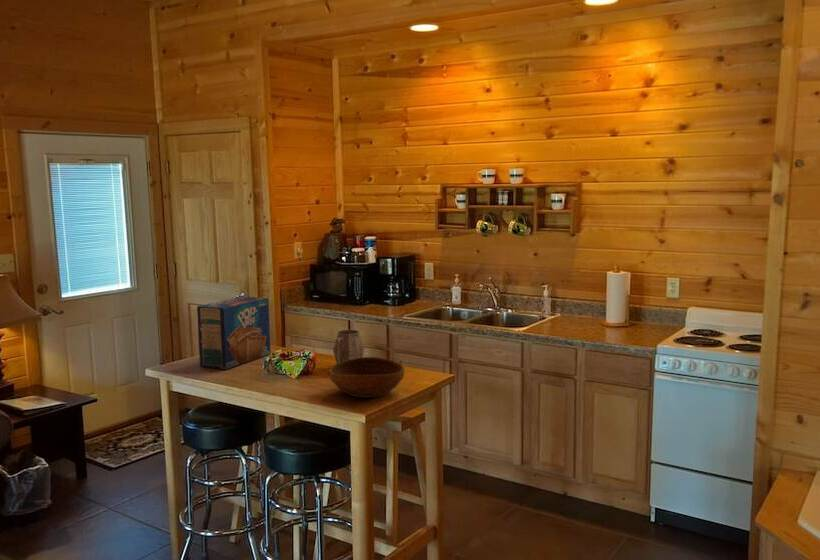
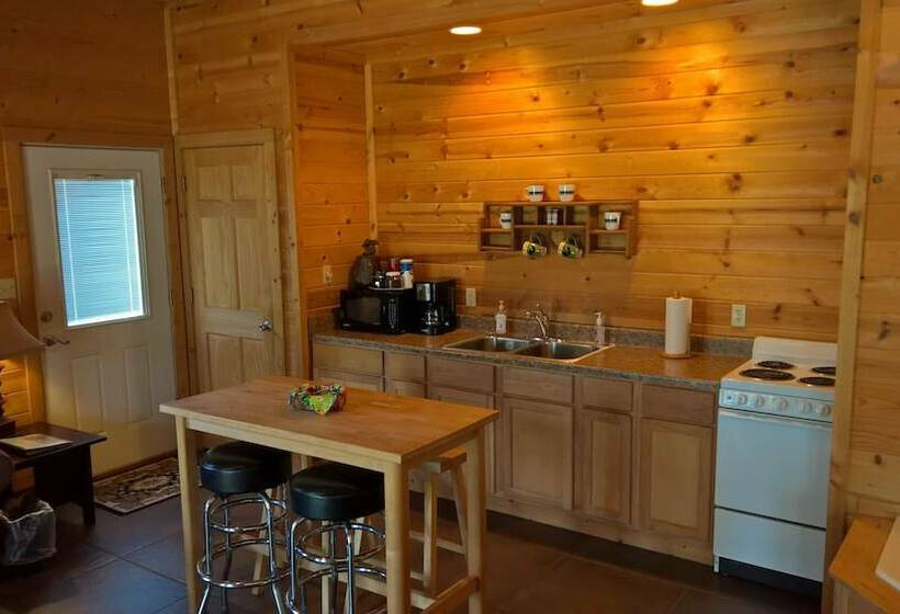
- bowl (367, 379)
- mug (347, 350)
- toaster pastry box (235, 331)
